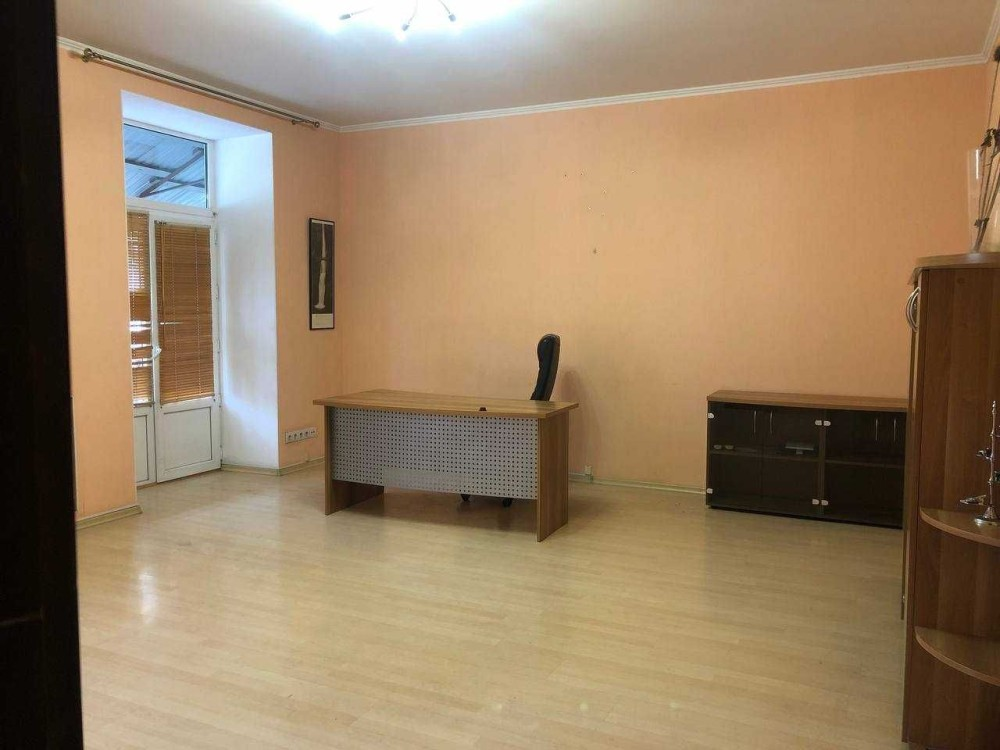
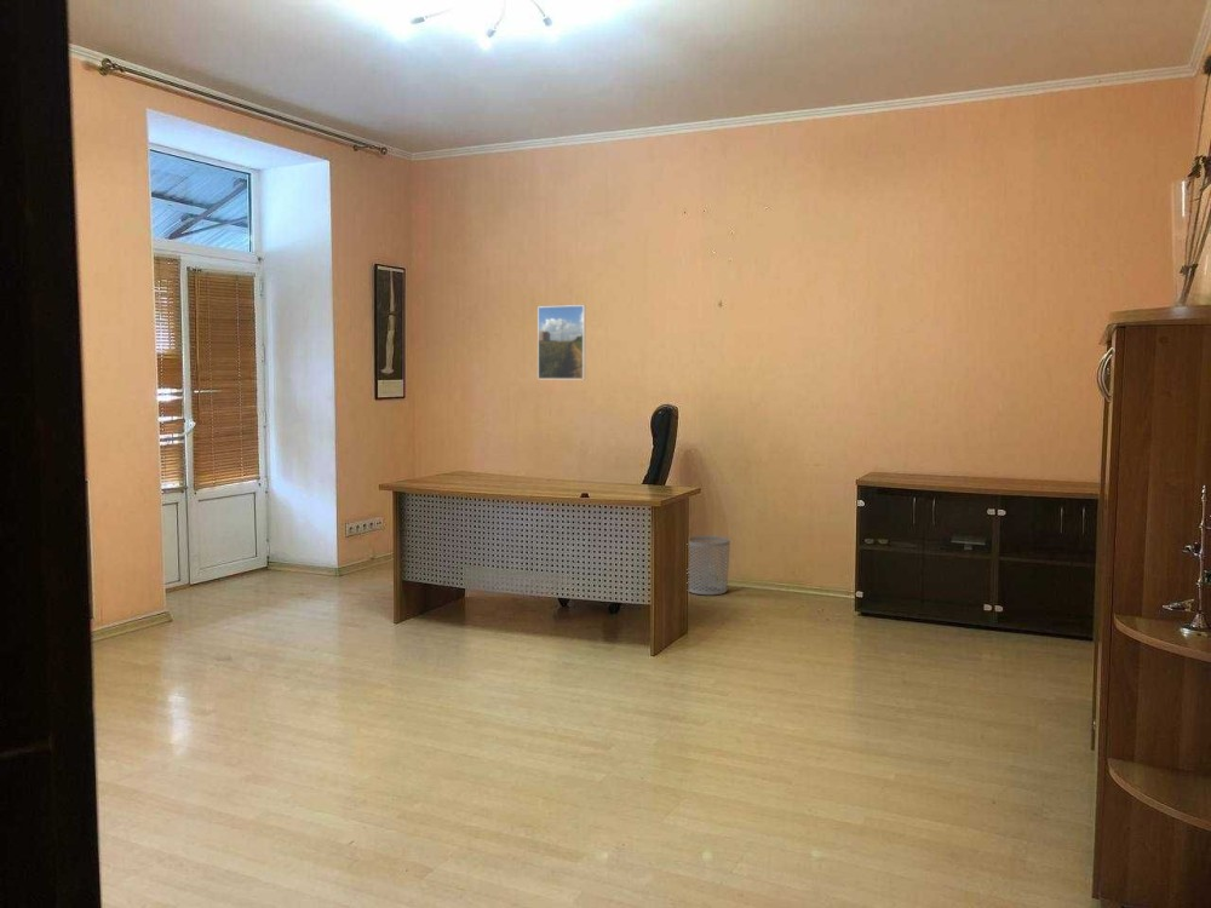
+ waste bin (706, 564)
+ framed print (561, 343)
